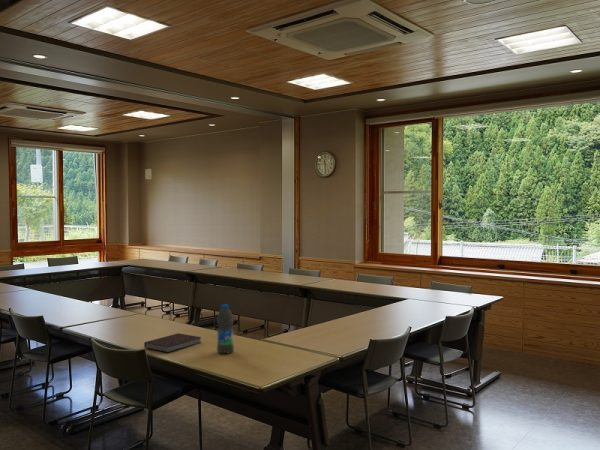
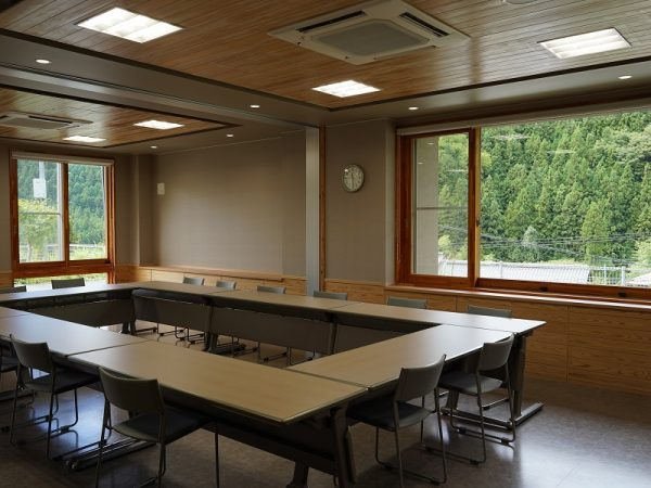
- notebook (173, 342)
- water bottle (225, 328)
